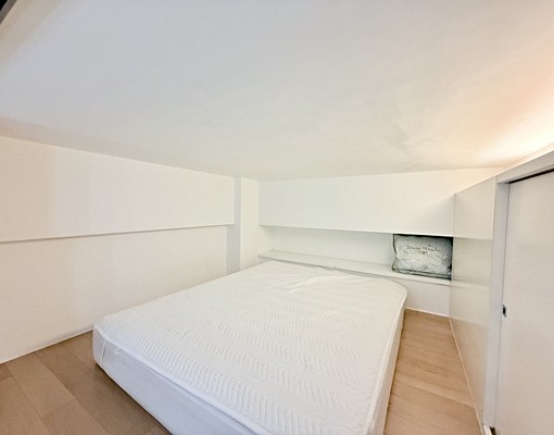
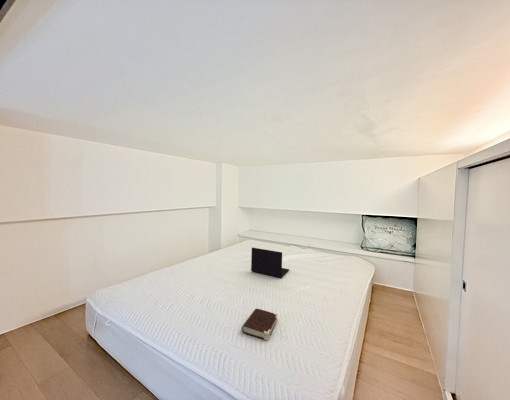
+ book (260, 322)
+ laptop (270, 259)
